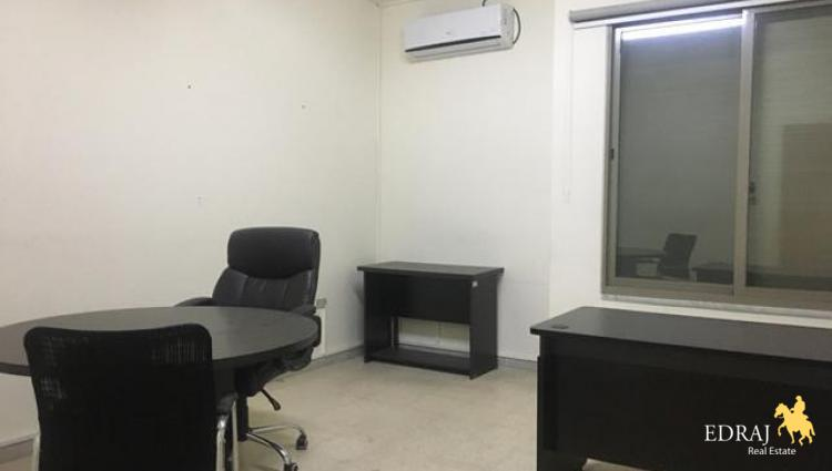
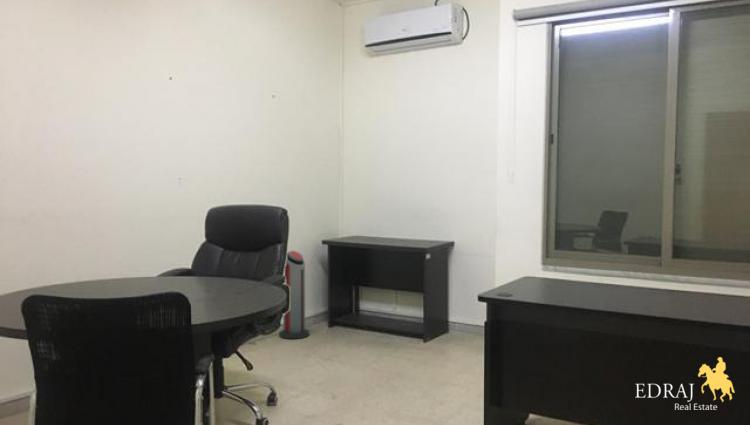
+ air purifier (294, 293)
